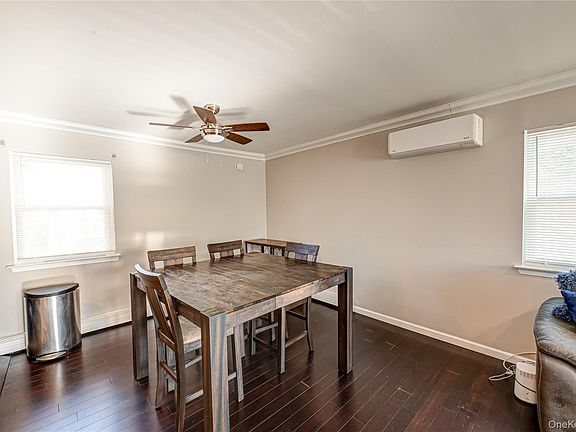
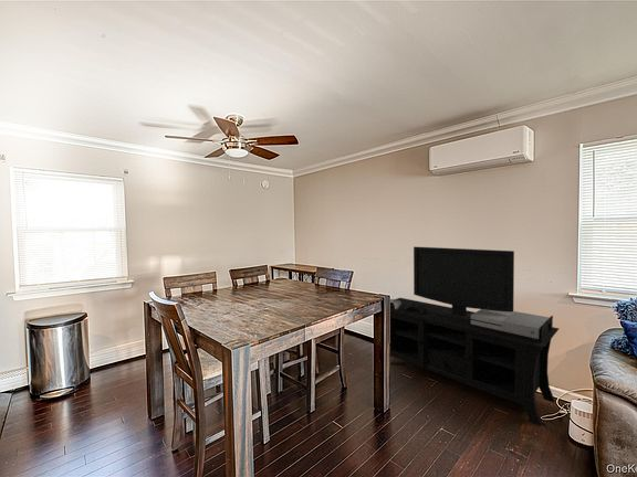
+ media console (453, 315)
